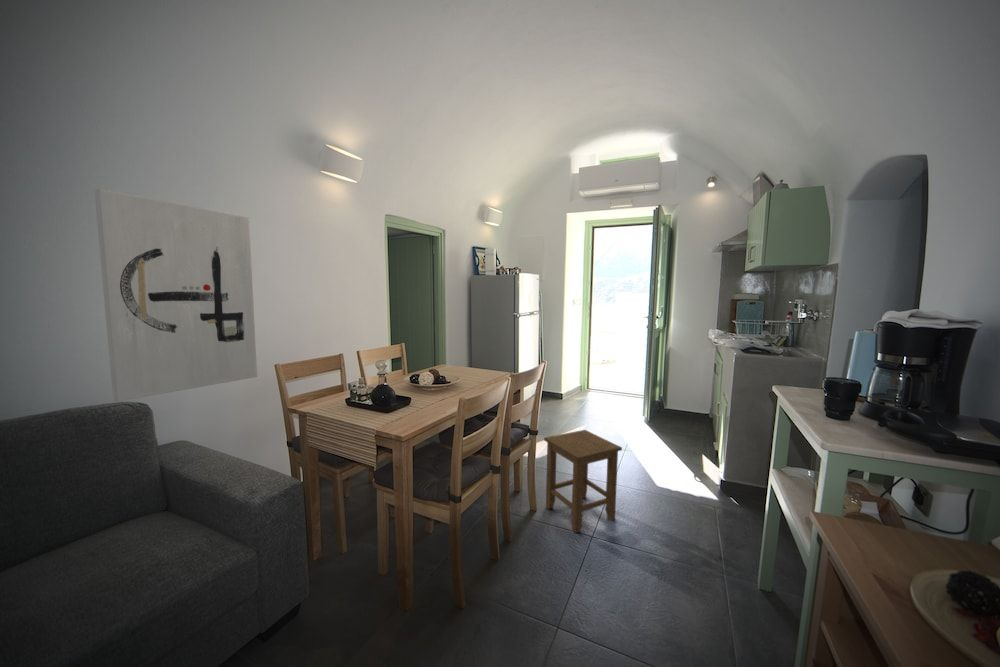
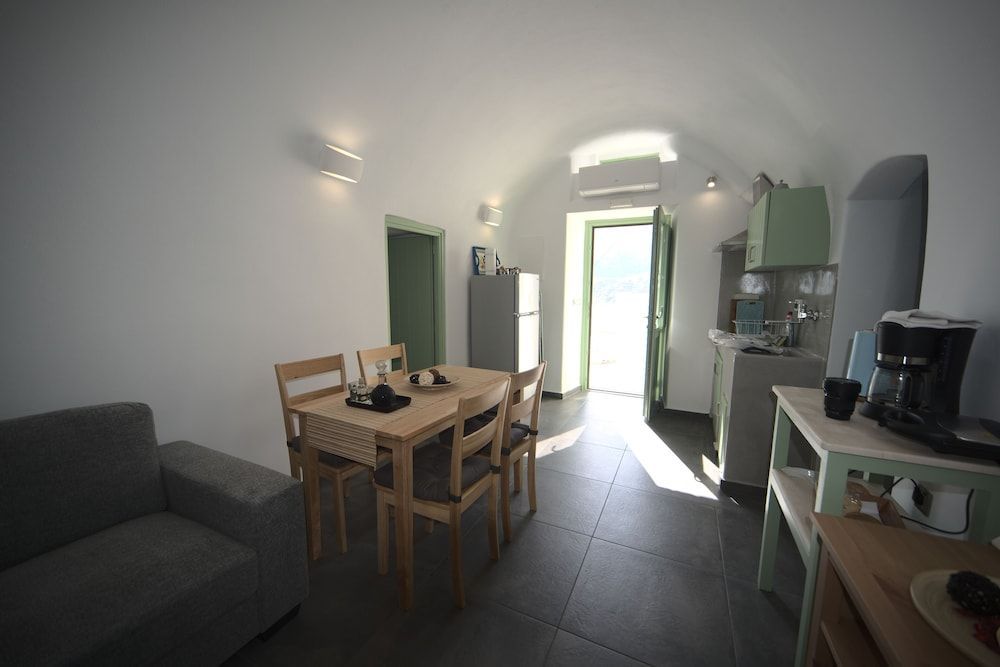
- wall art (188, 298)
- stool (580, 477)
